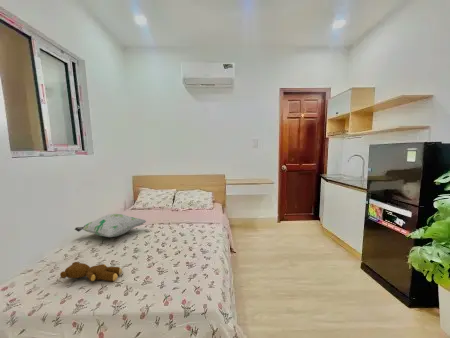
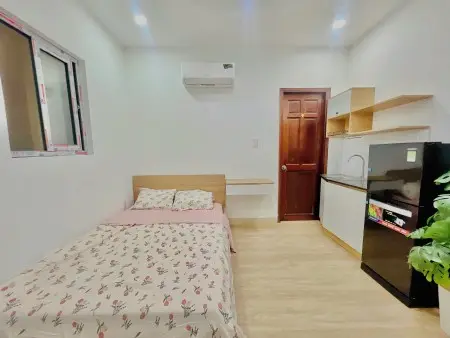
- teddy bear (93, 271)
- decorative pillow (111, 225)
